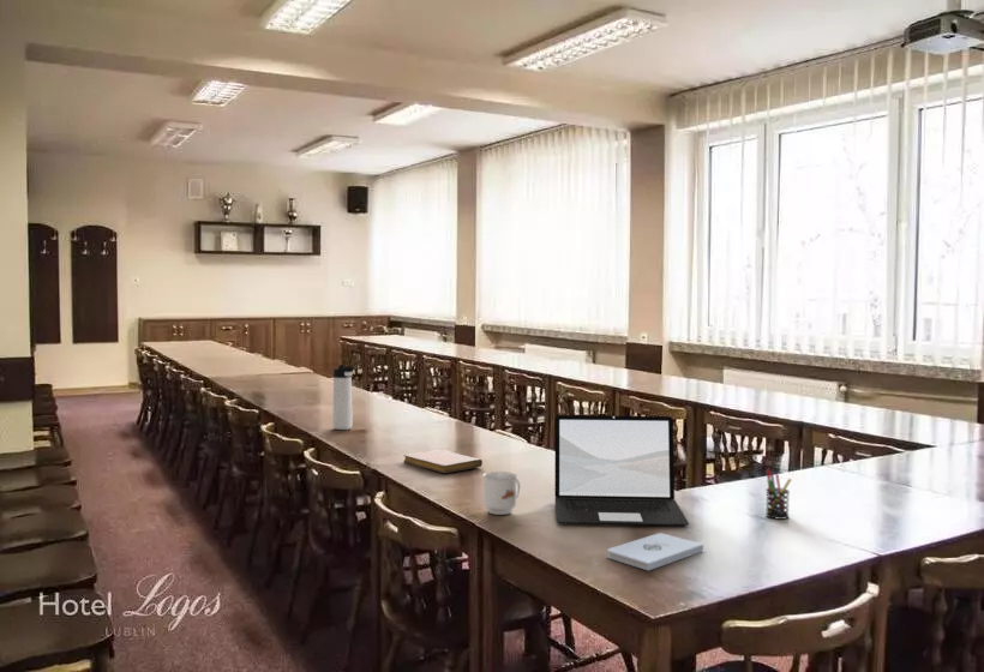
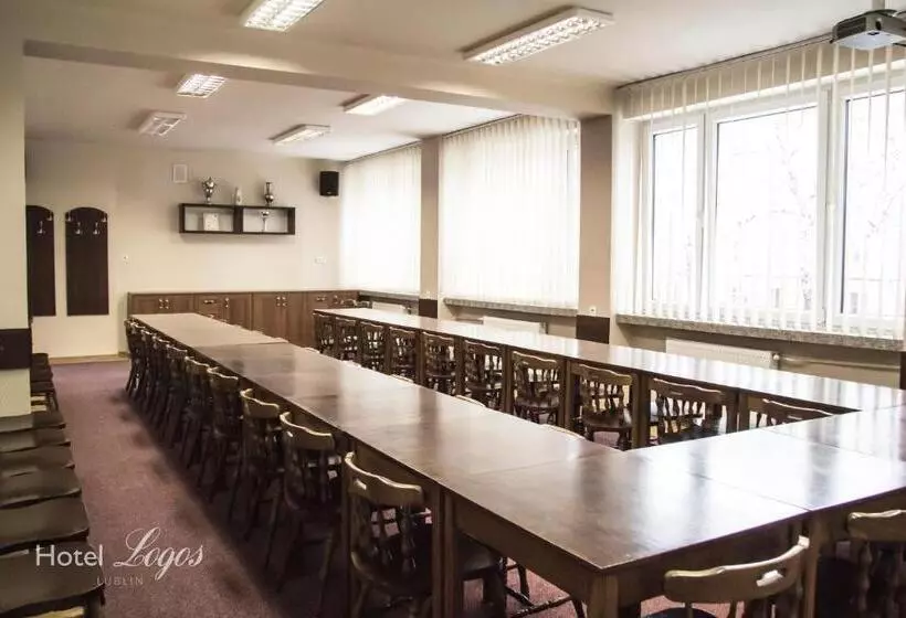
- mug (503, 492)
- thermos bottle (344, 397)
- pen holder (774, 493)
- laptop (617, 467)
- notebook (442, 460)
- notepad (654, 550)
